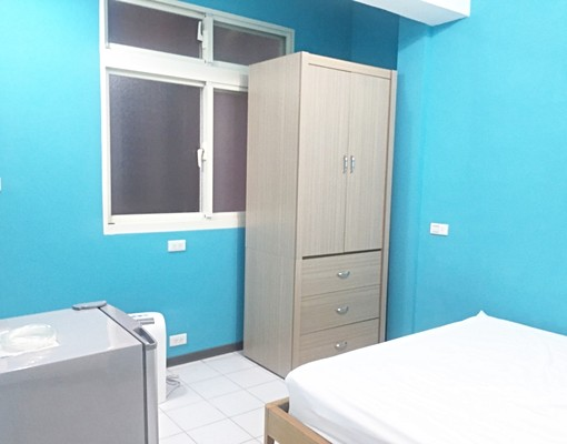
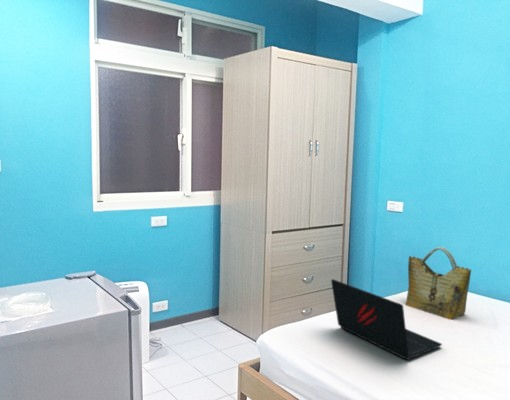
+ laptop (385, 312)
+ grocery bag (436, 278)
